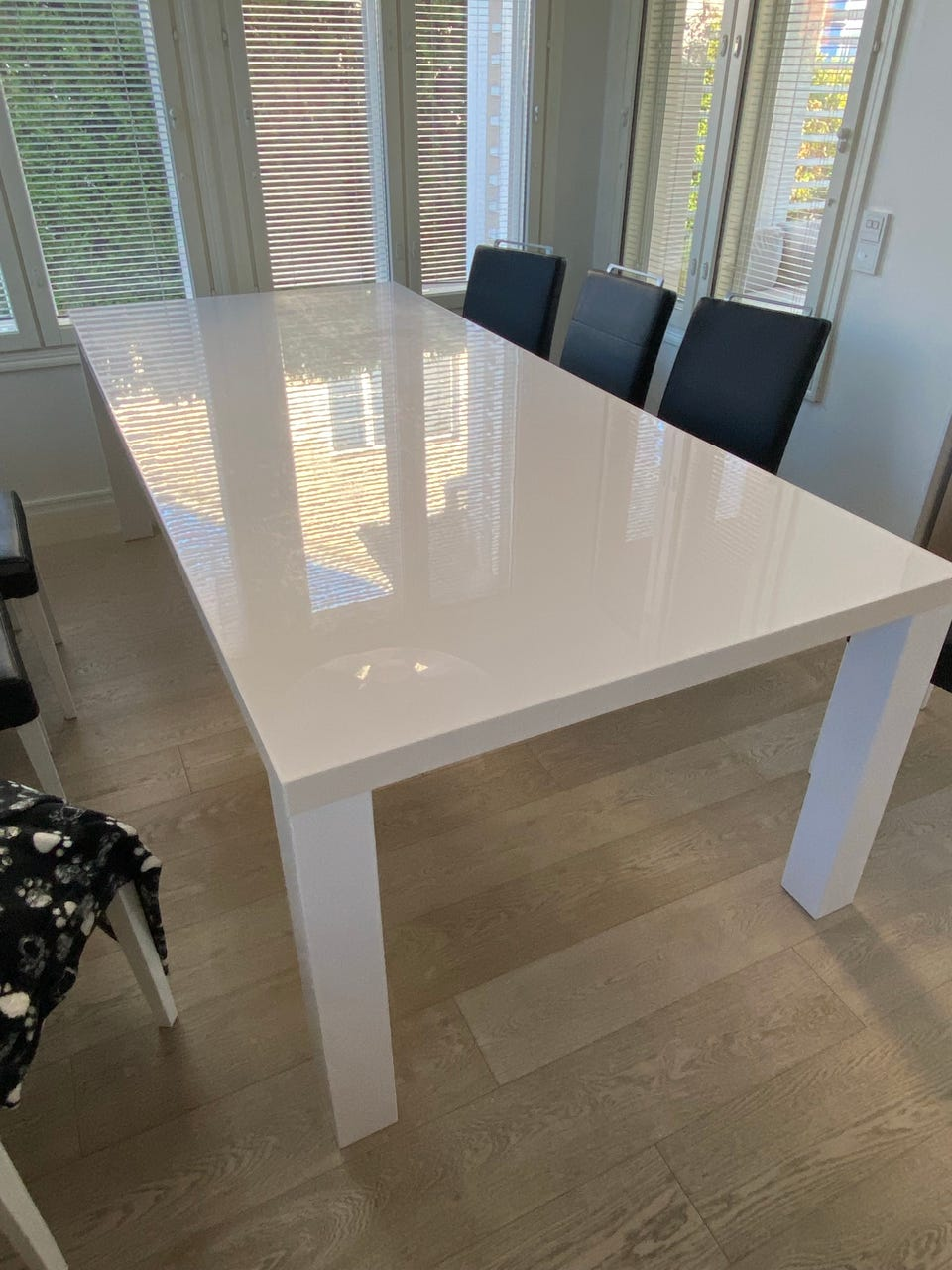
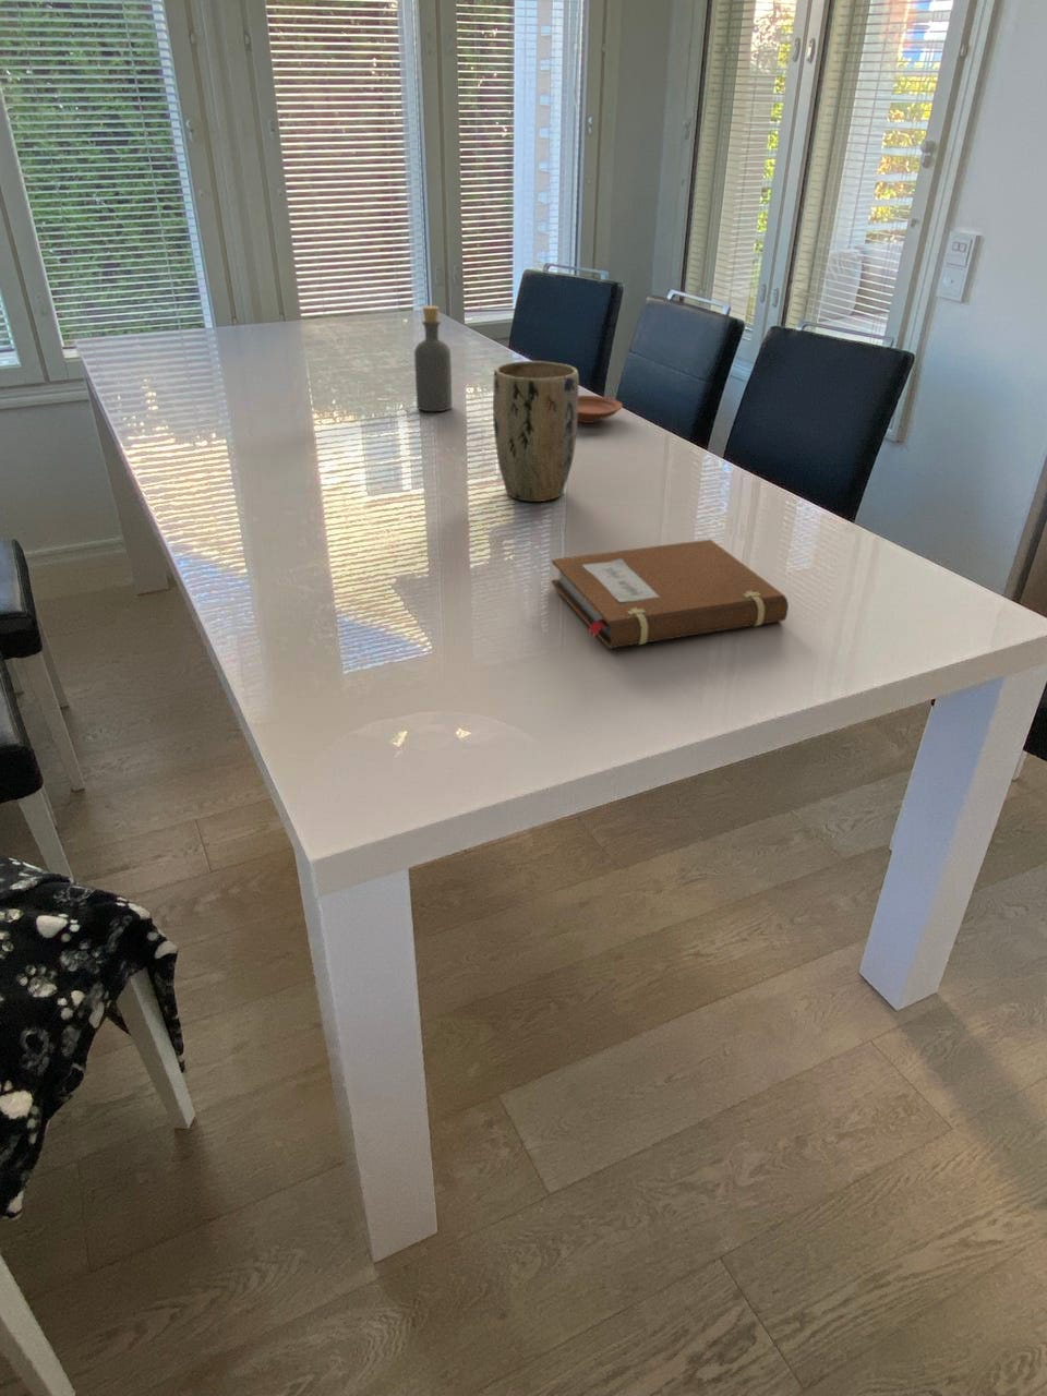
+ plate (587, 411)
+ notebook (660, 591)
+ bottle (432, 357)
+ plant pot (534, 433)
